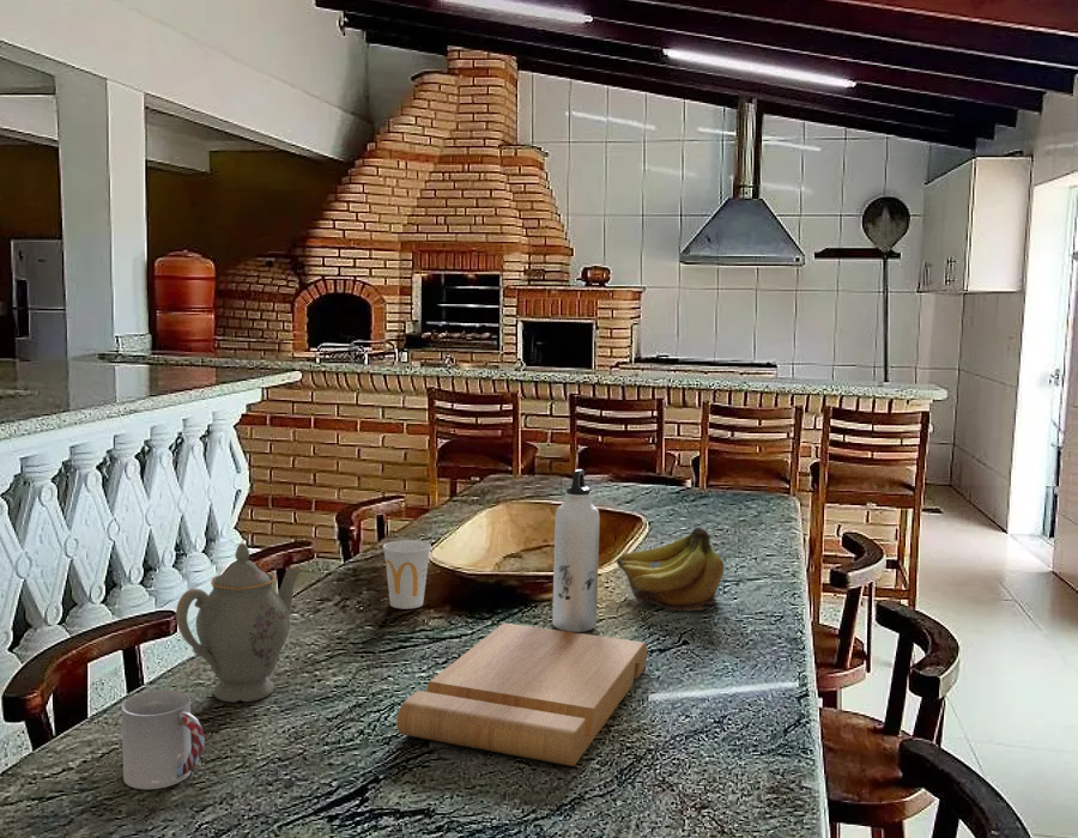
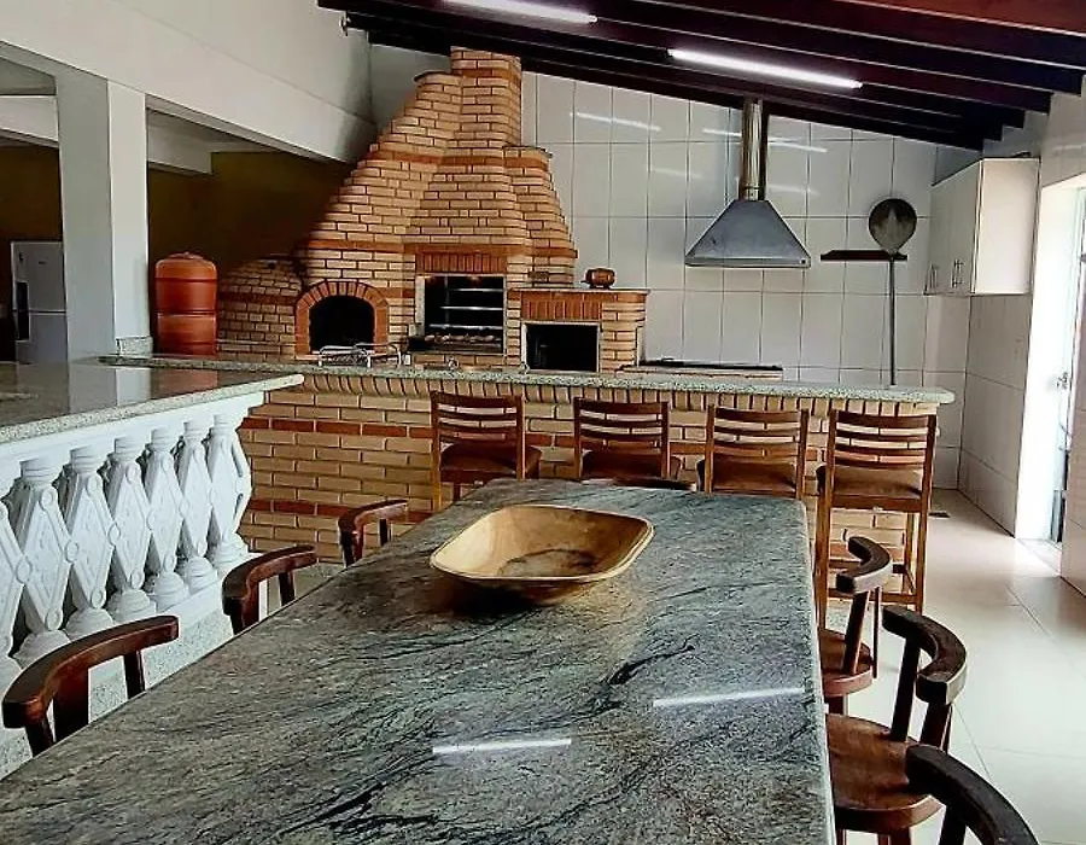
- chinaware (243, 617)
- water bottle (576, 548)
- cutting board (533, 684)
- cup (166, 741)
- cup (406, 575)
- fruit (666, 561)
